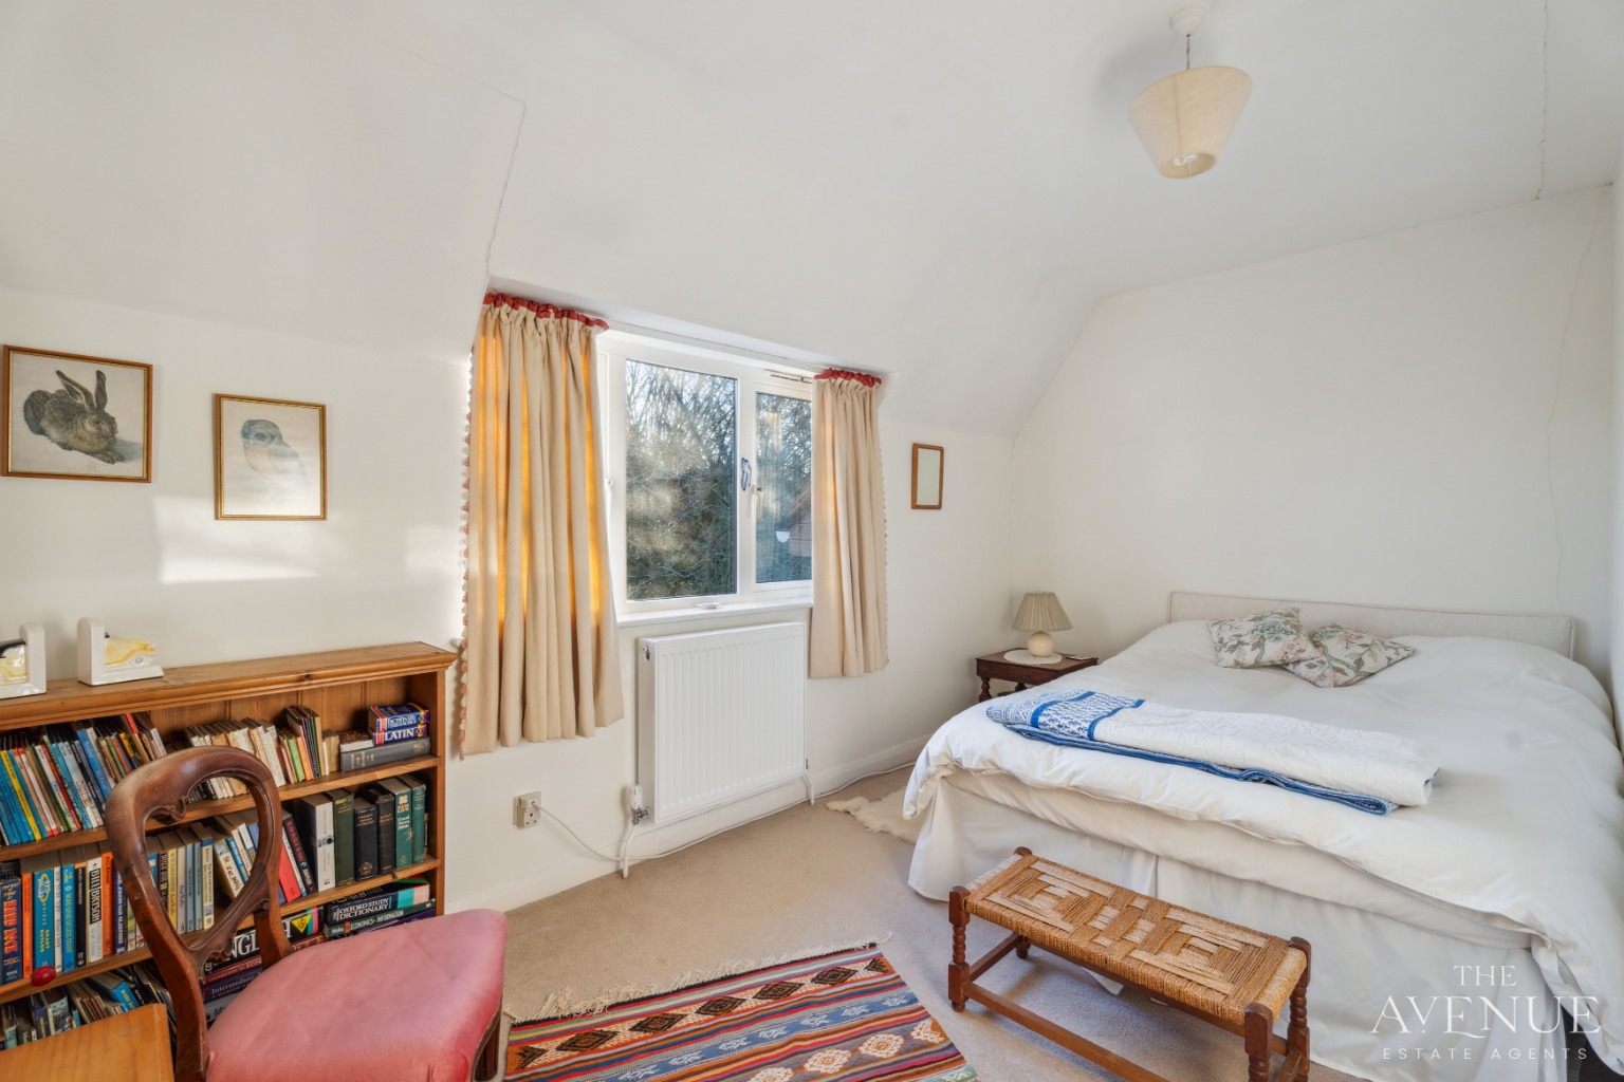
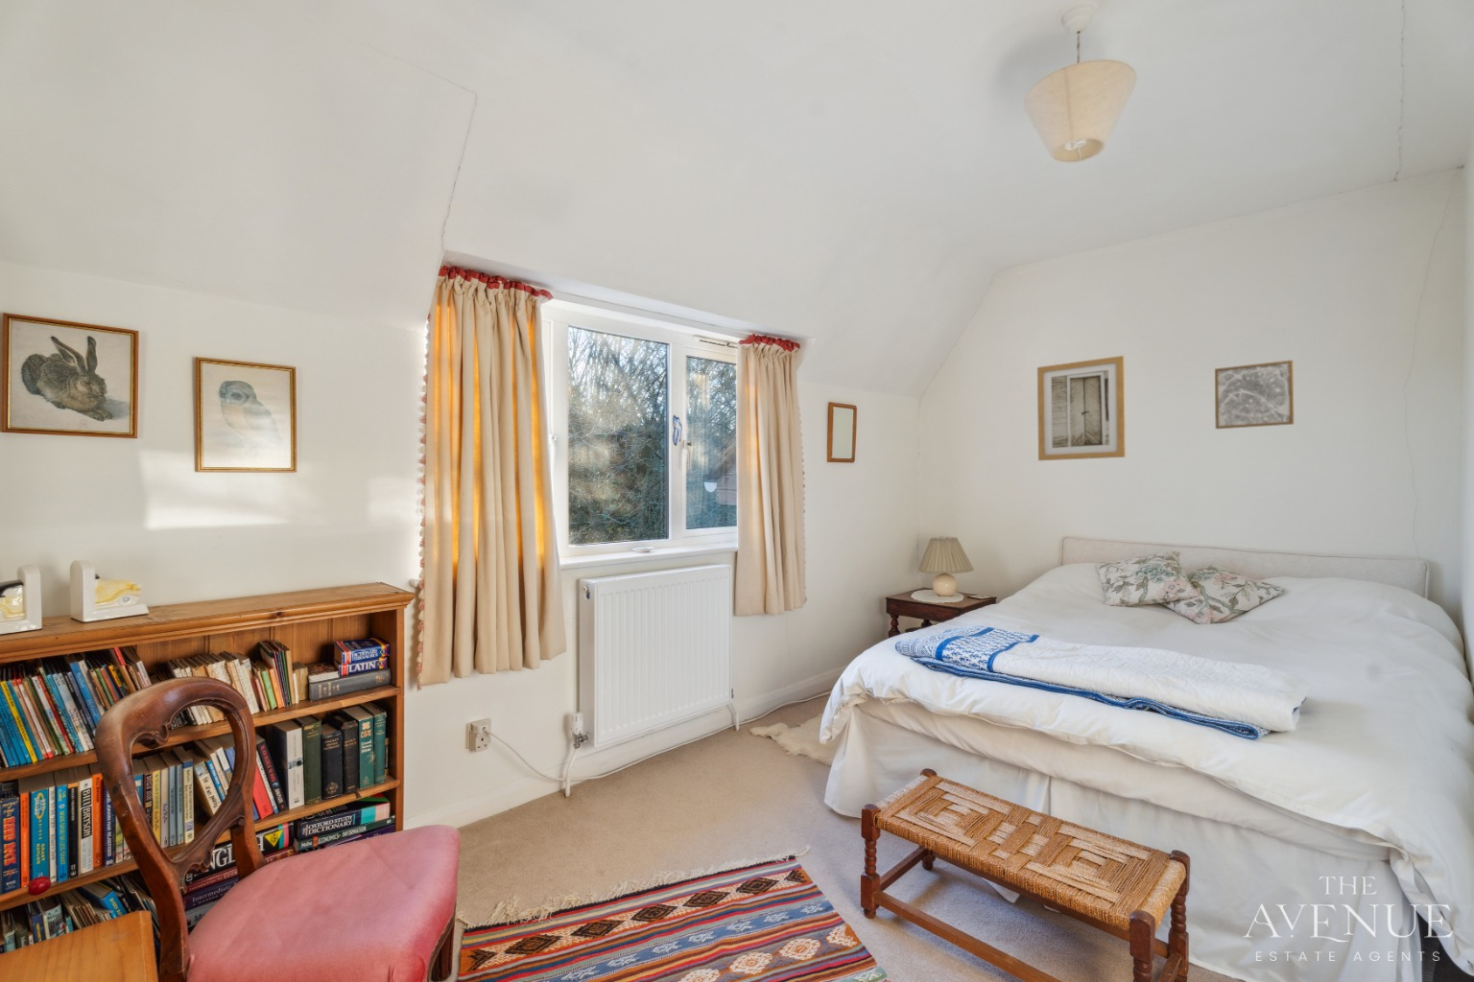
+ wall art (1079, 410)
+ wall art (1252, 395)
